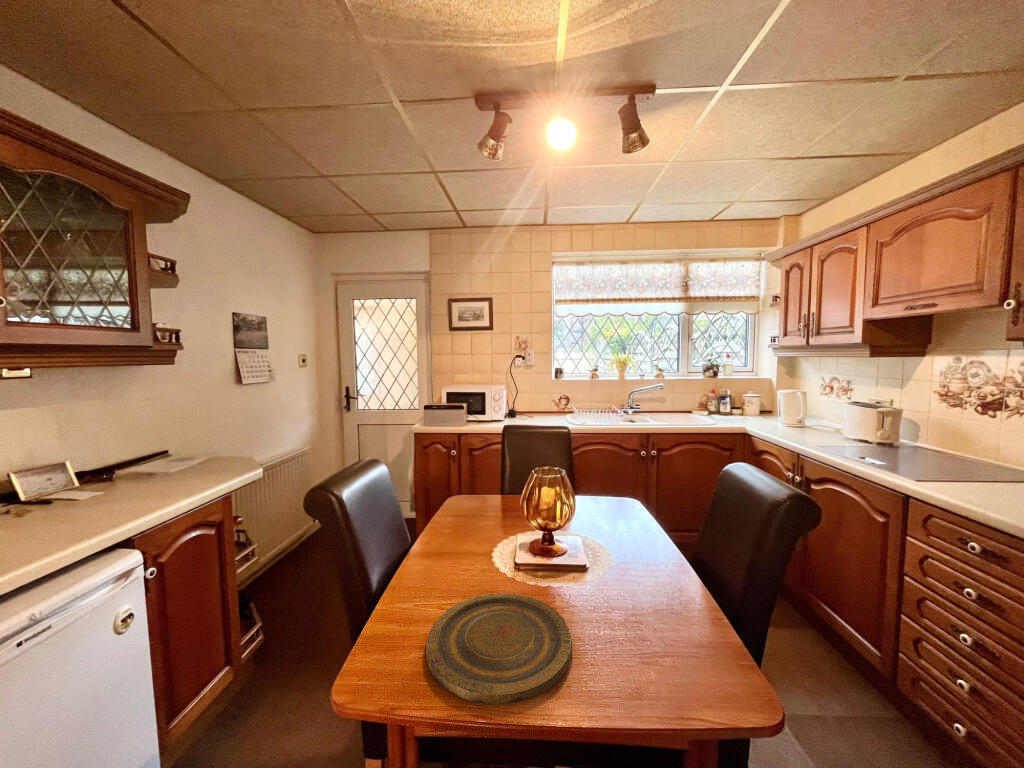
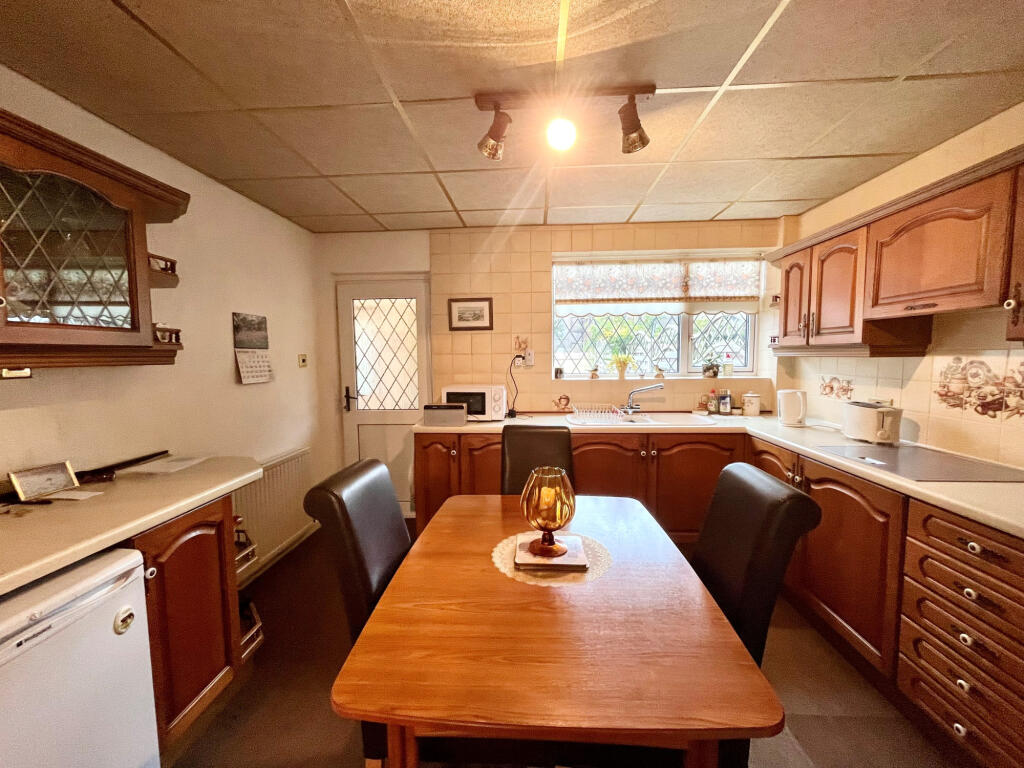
- plate (499, 638)
